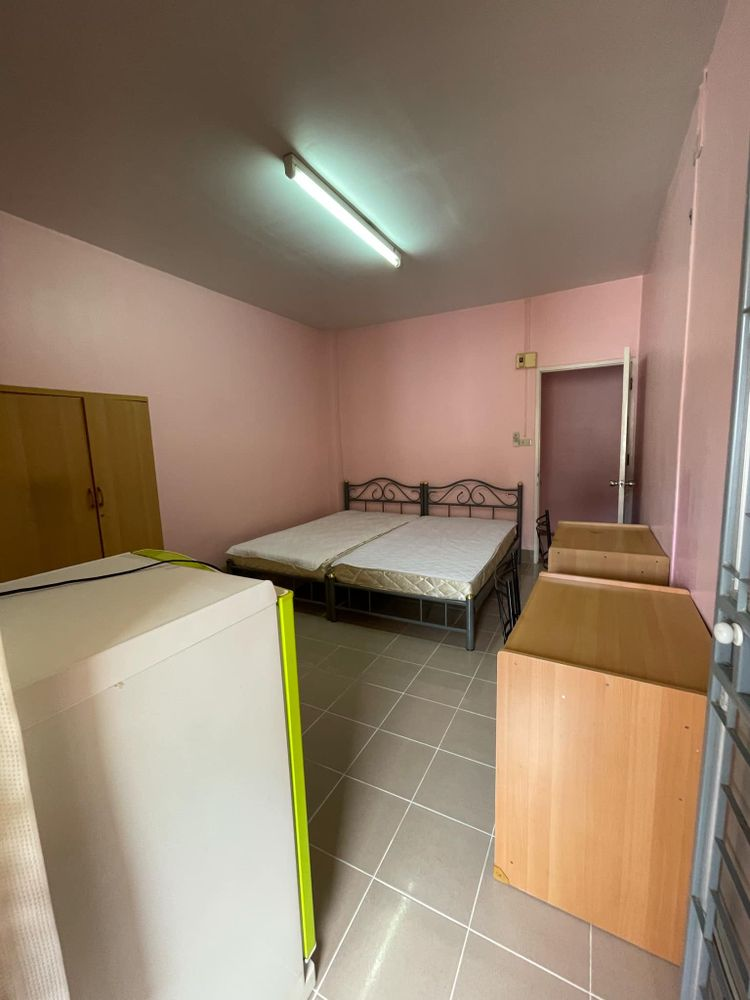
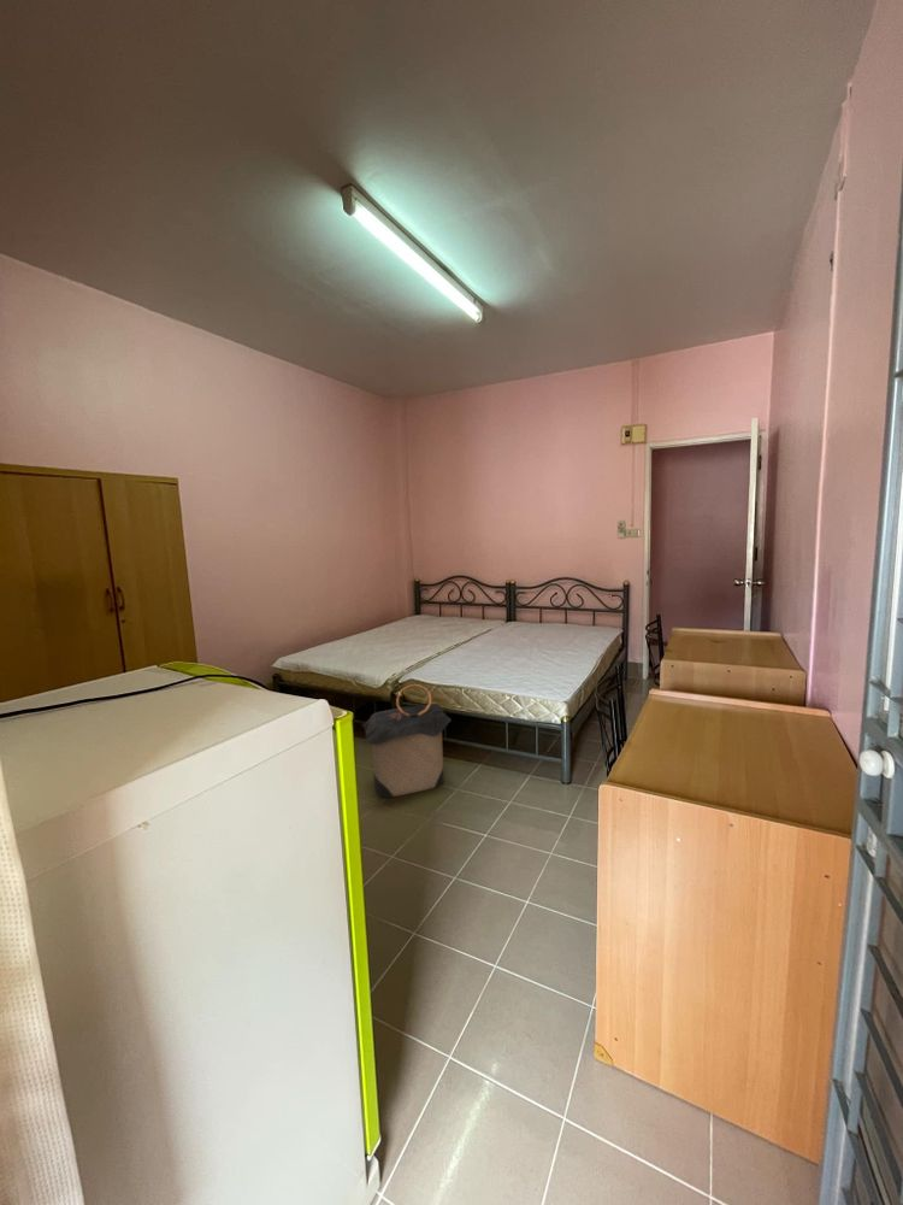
+ laundry hamper (406, 739)
